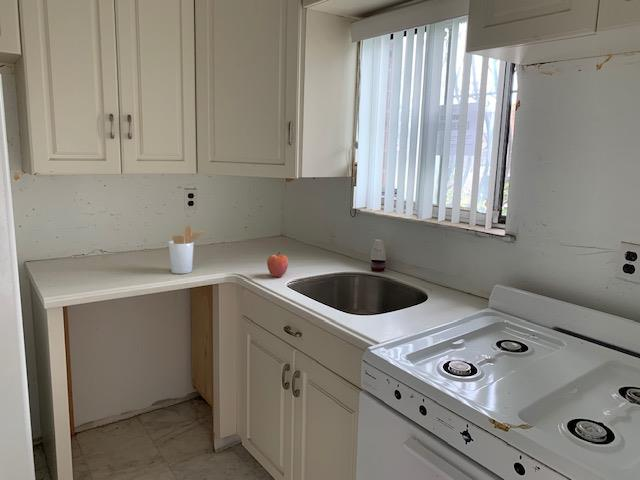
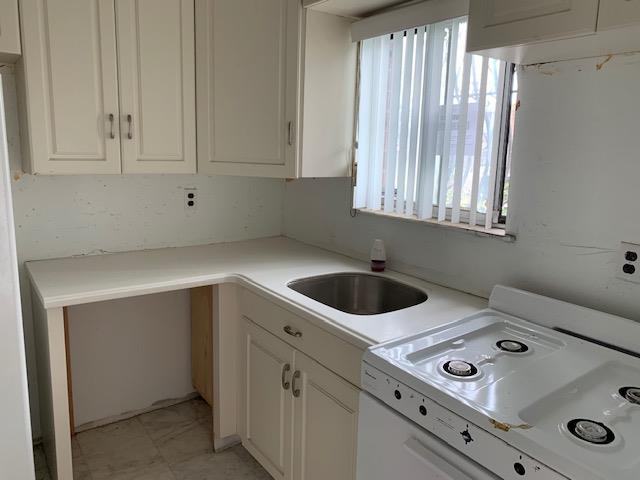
- apple (277, 263)
- utensil holder (187, 249)
